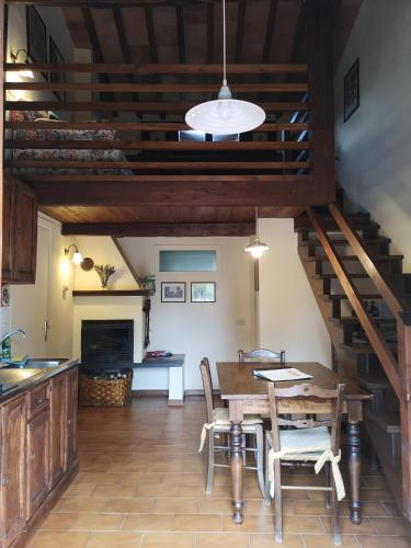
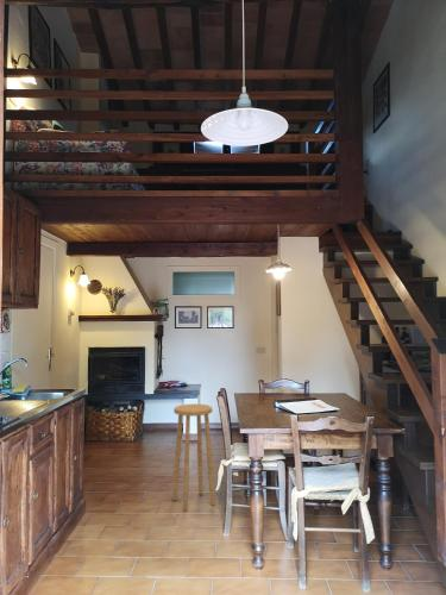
+ stool (188, 455)
